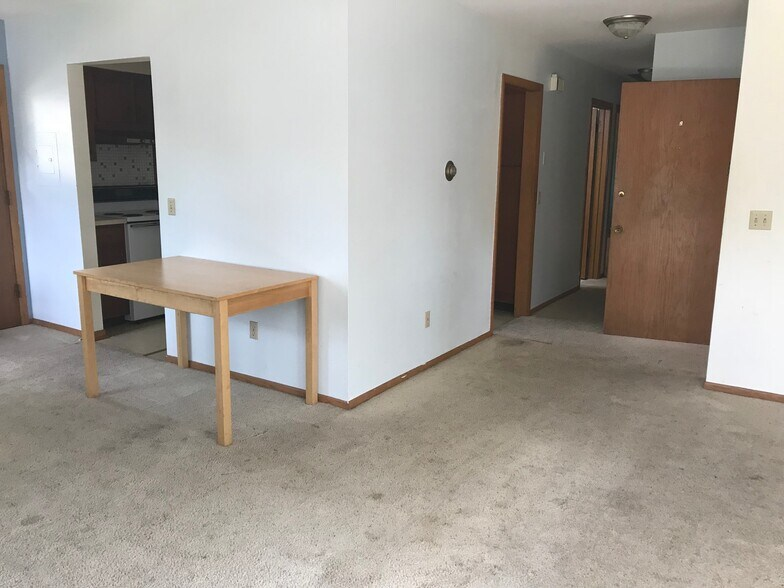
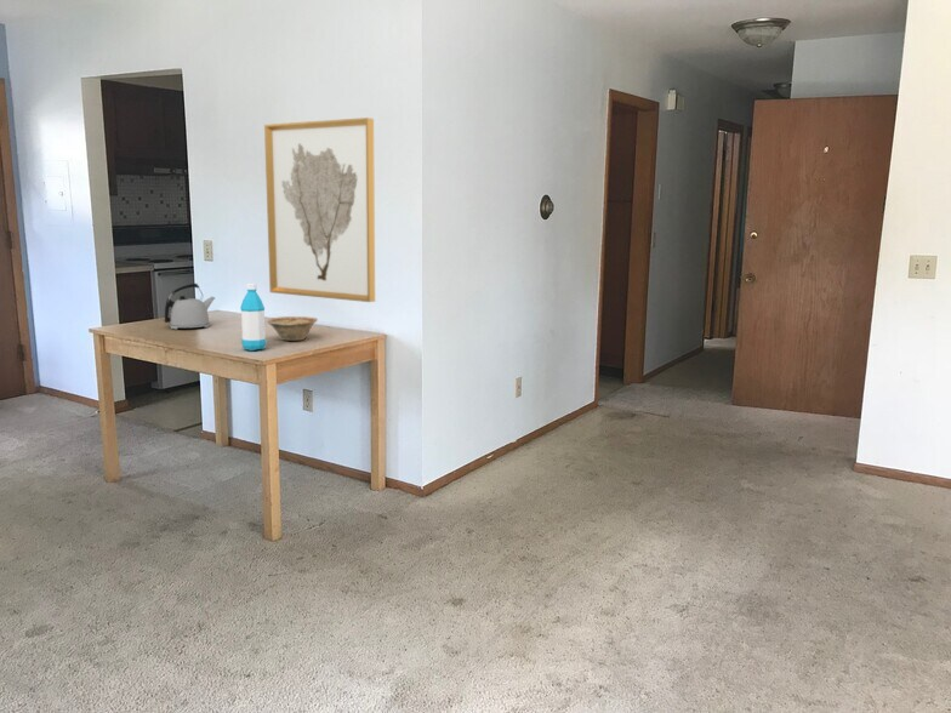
+ wall art (318, 211)
+ water bottle (252, 316)
+ dish (292, 329)
+ kettle (189, 304)
